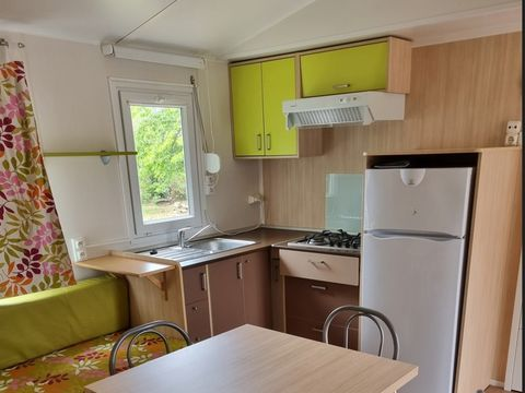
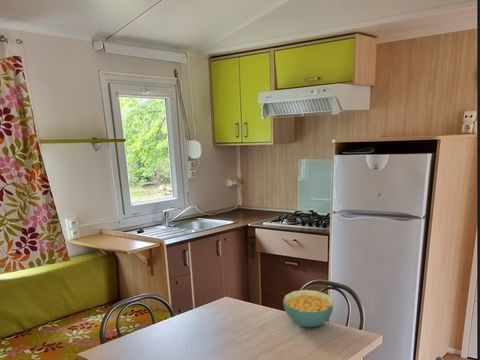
+ cereal bowl (308, 311)
